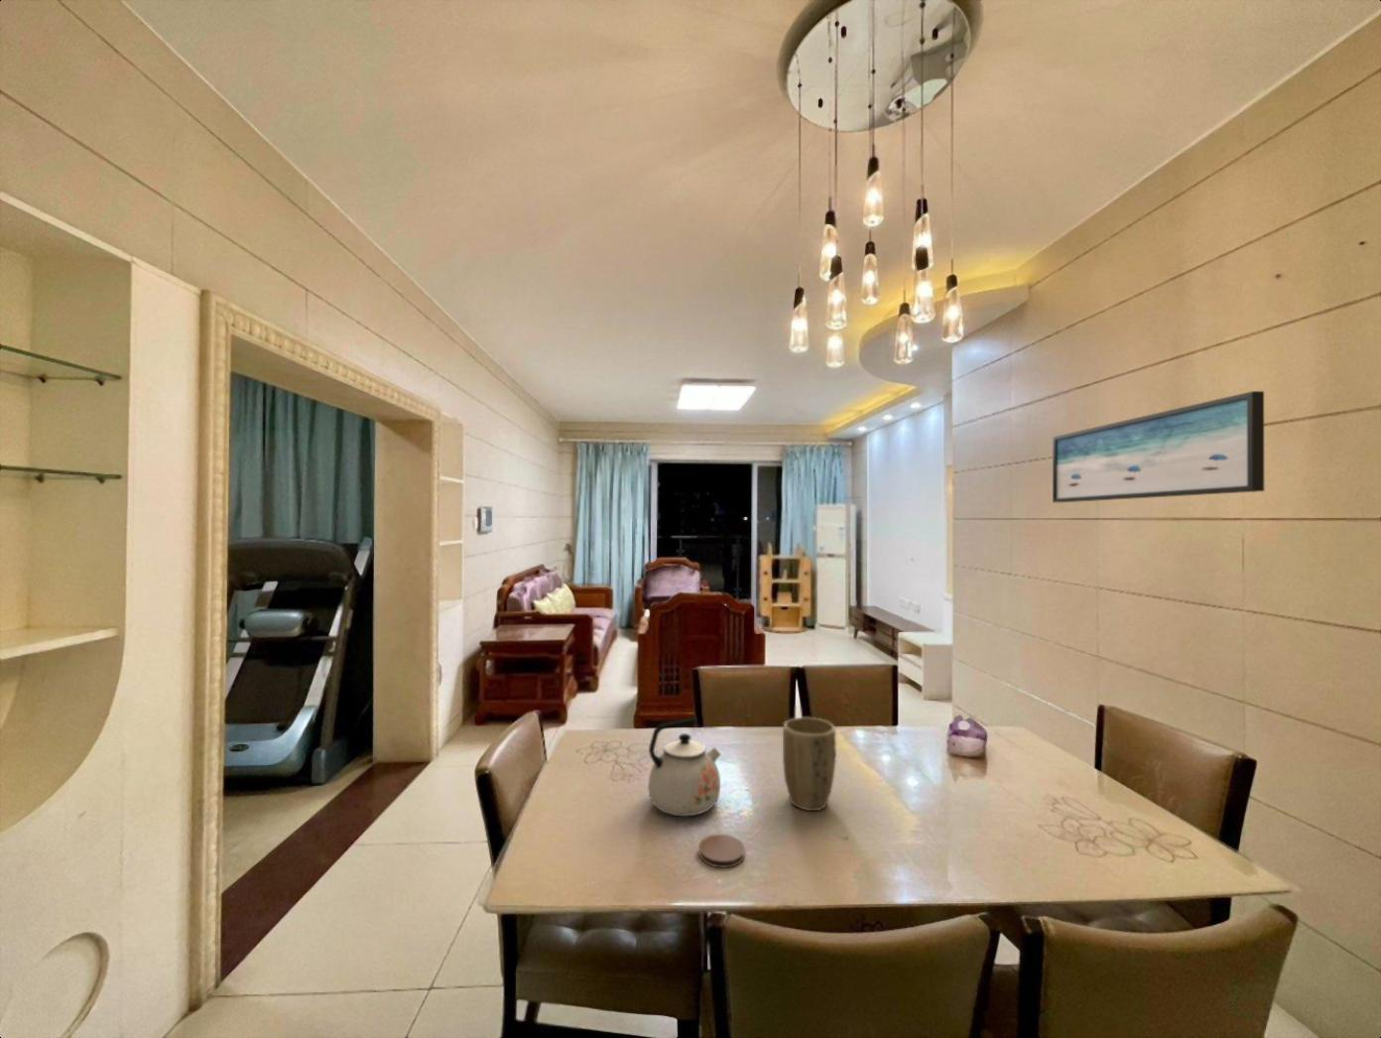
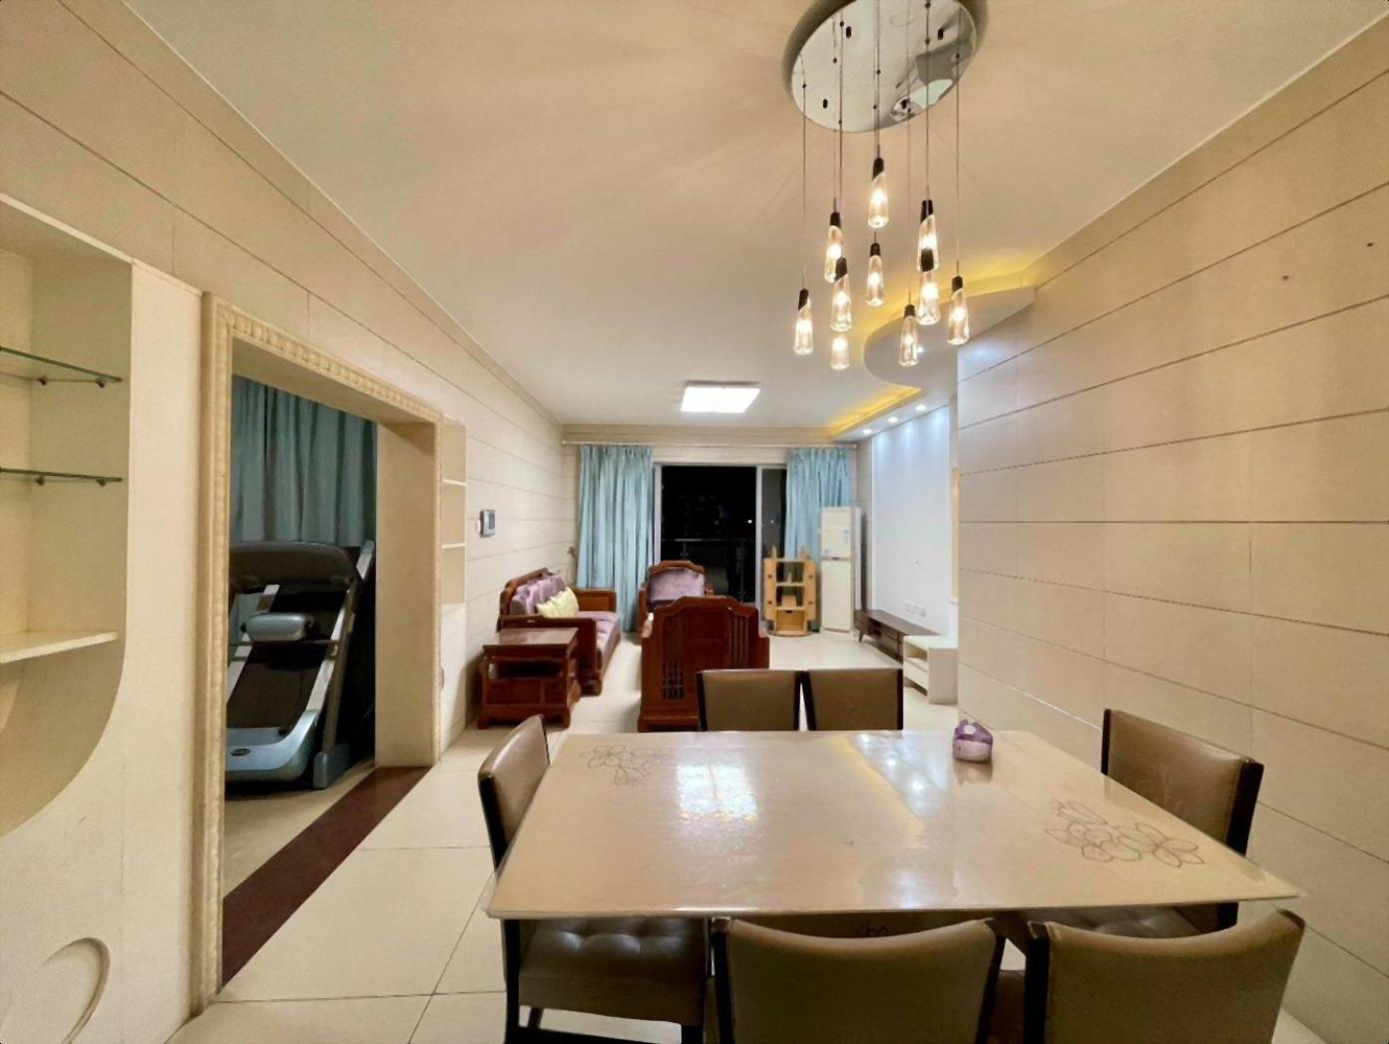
- coaster (722, 849)
- wall art (1136, 458)
- plant pot (809, 763)
- kettle (685, 760)
